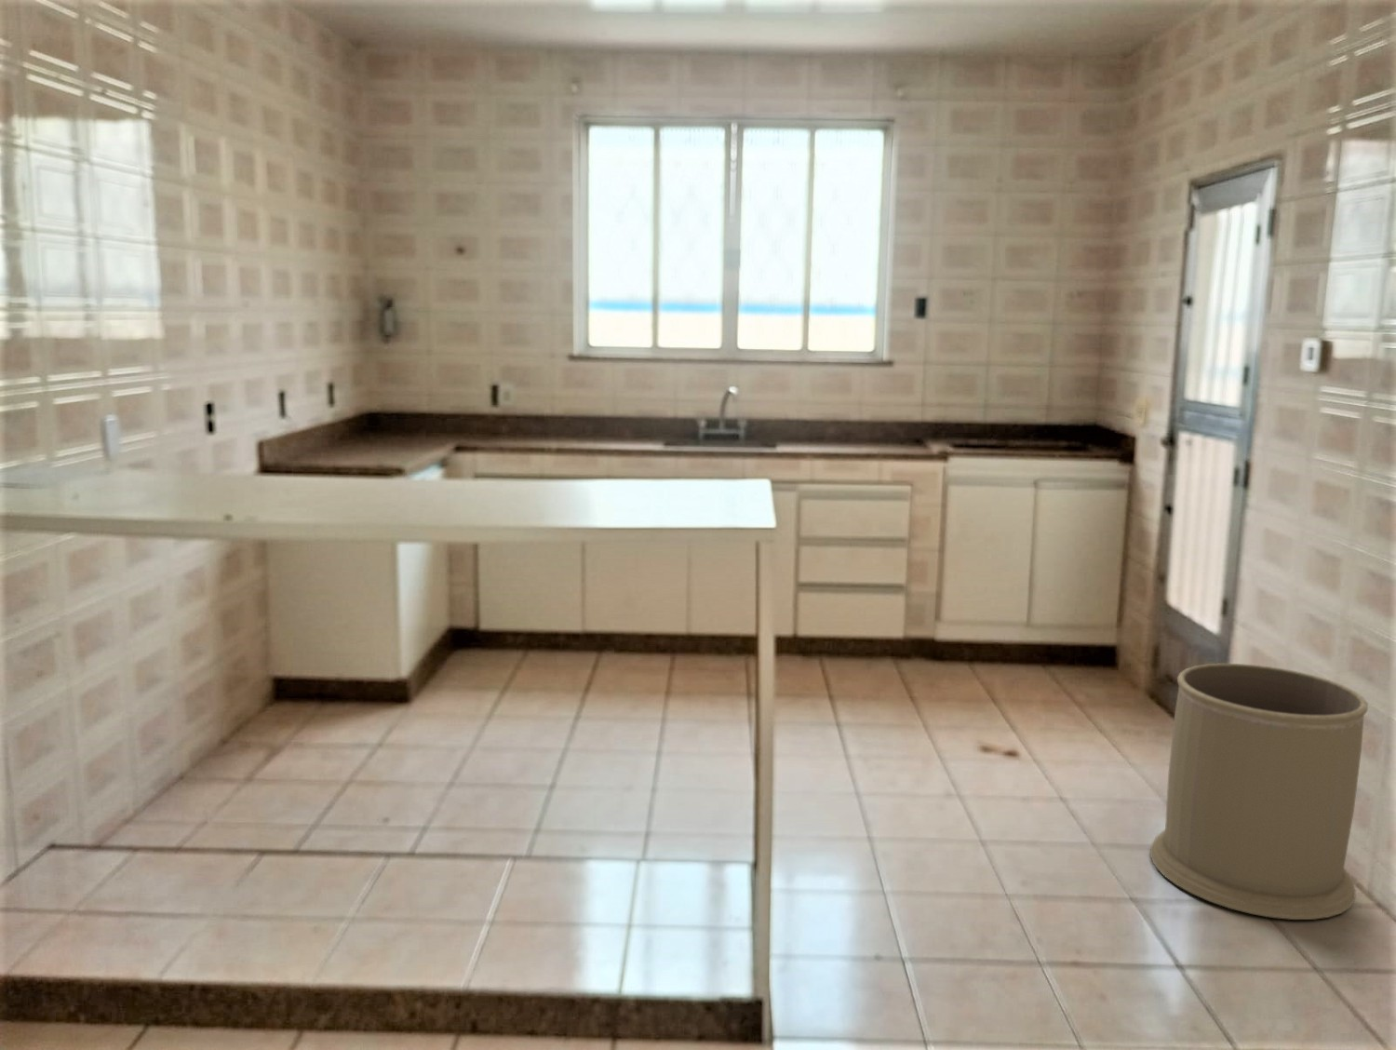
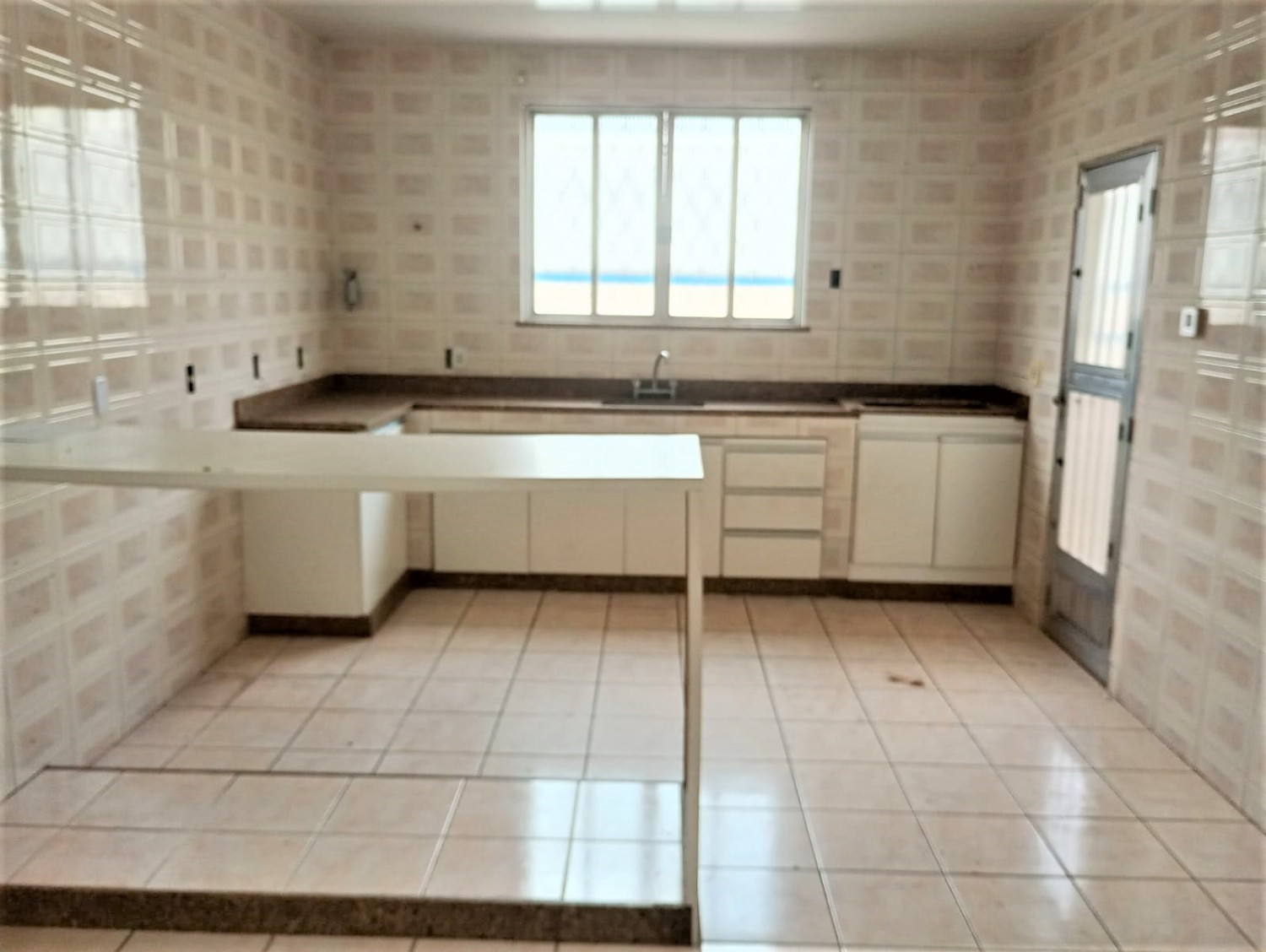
- trash can (1258, 781)
